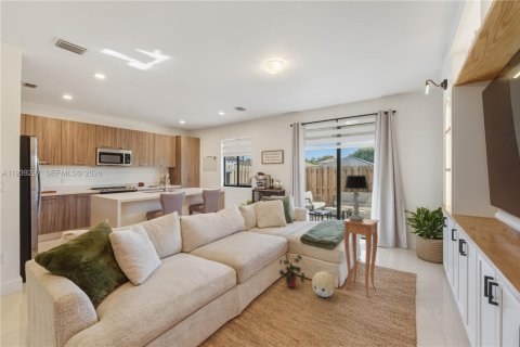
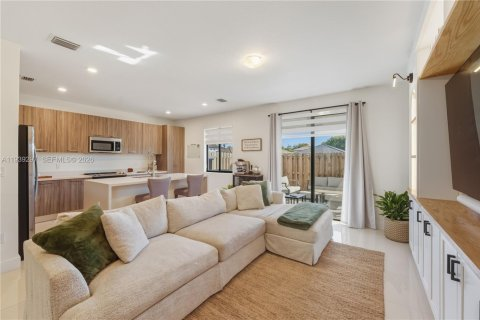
- potted plant (292, 269)
- ball (323, 283)
- table lamp (355, 197)
- side table (355, 254)
